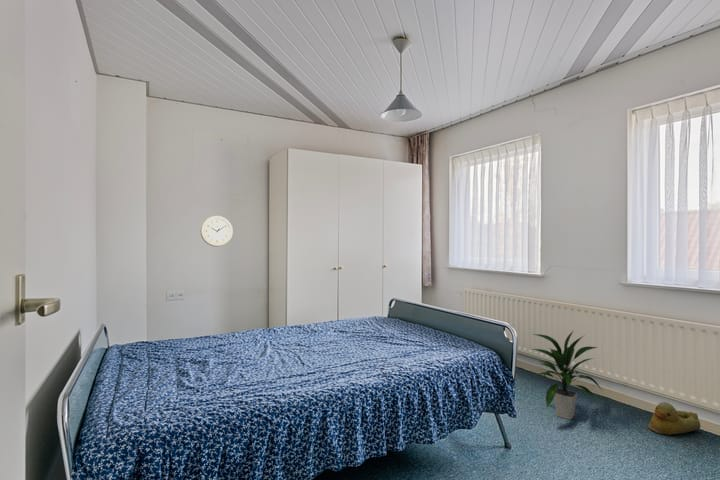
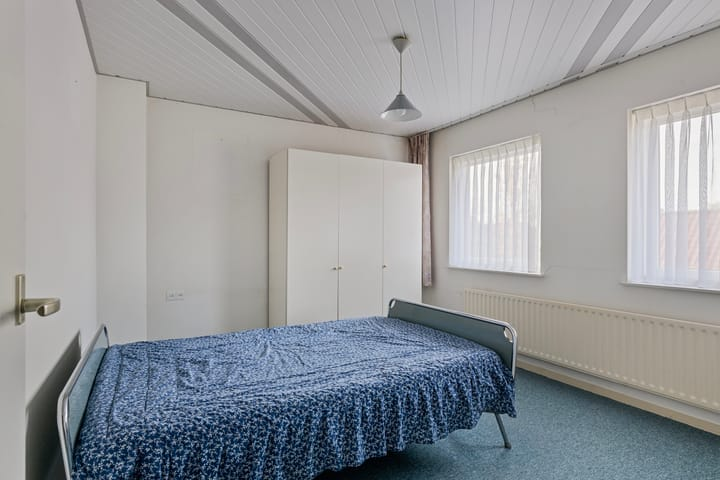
- wall clock (217, 231)
- indoor plant (562, 372)
- rubber duck (673, 414)
